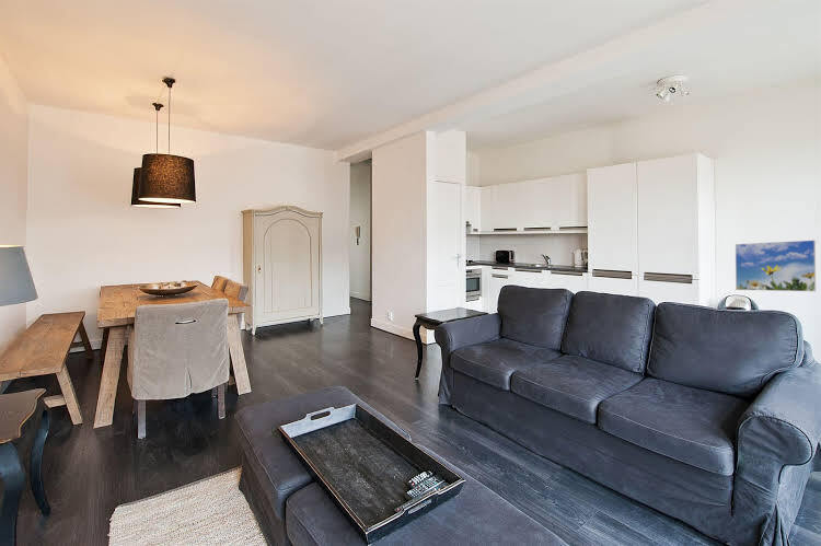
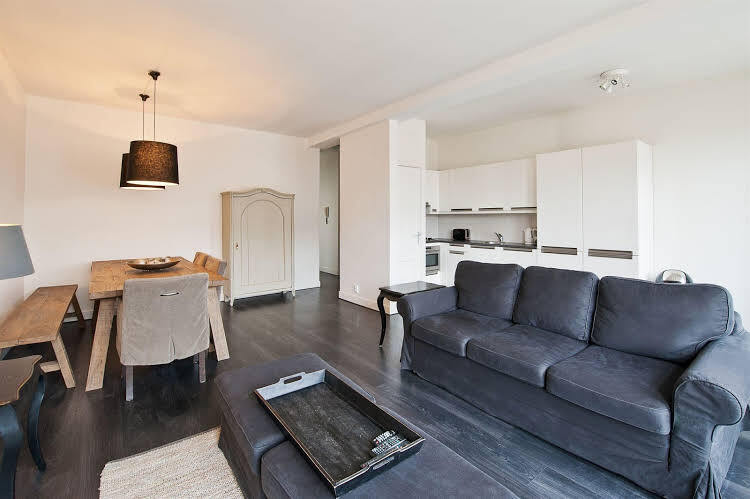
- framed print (773, 266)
